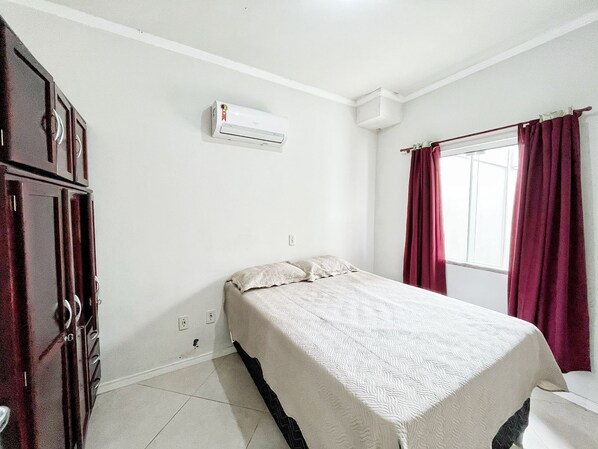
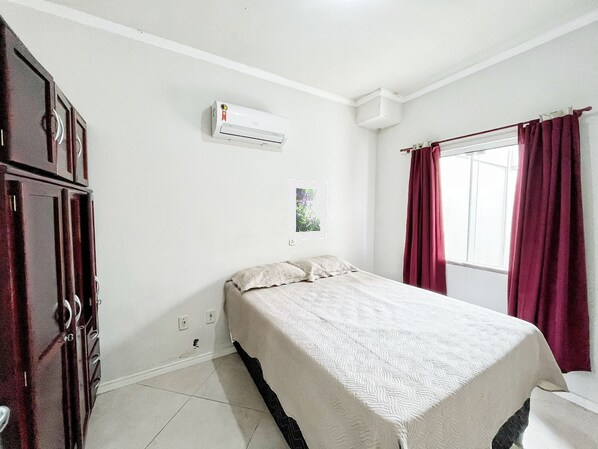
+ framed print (308, 210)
